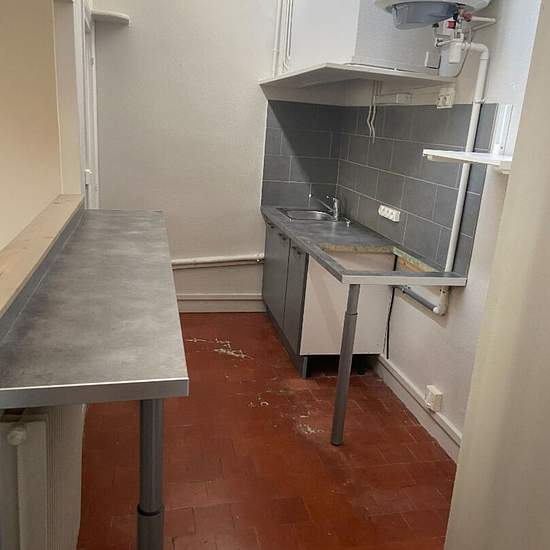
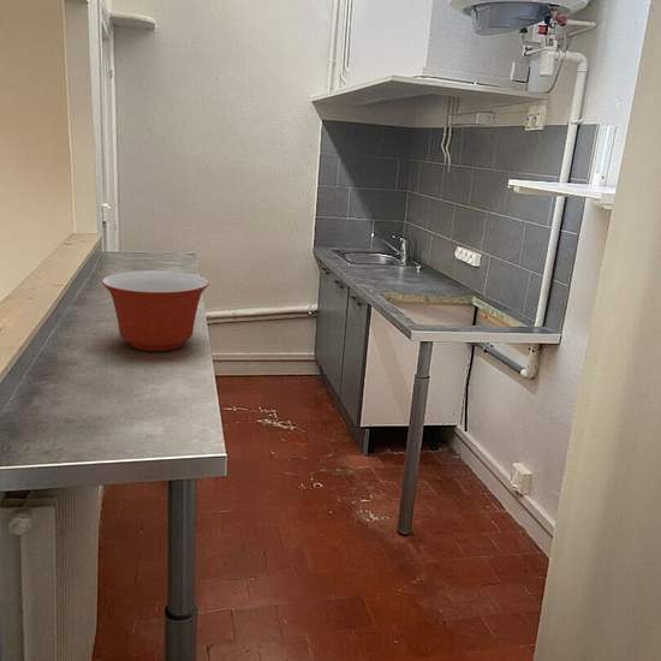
+ mixing bowl (156, 312)
